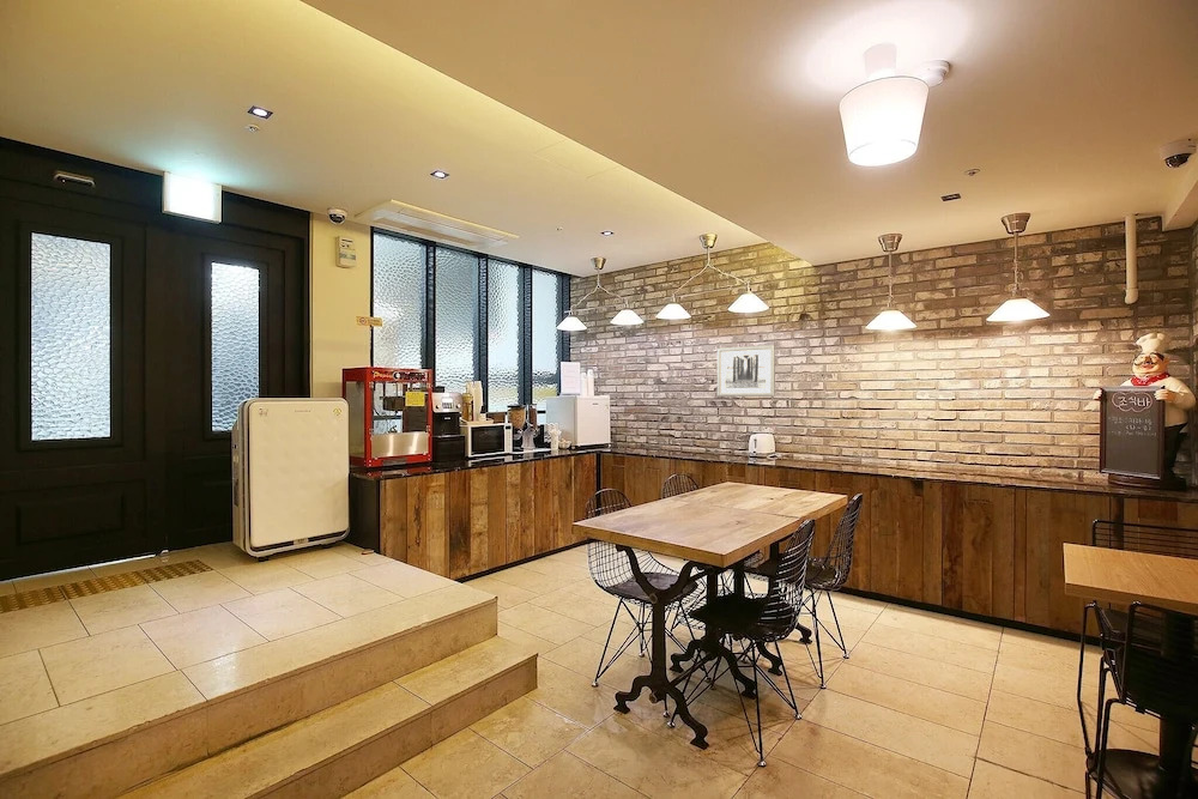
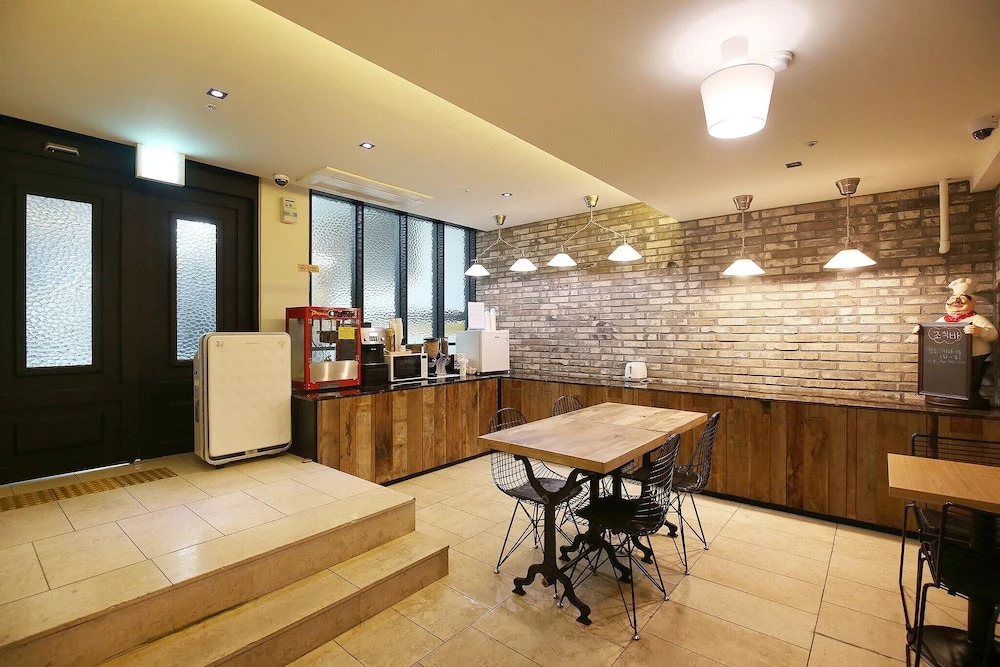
- wall art (745, 371)
